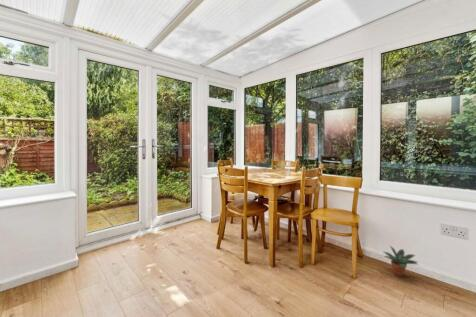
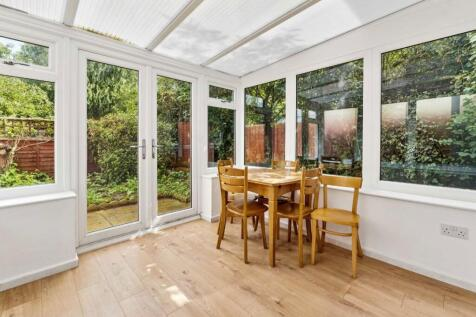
- potted plant (399, 261)
